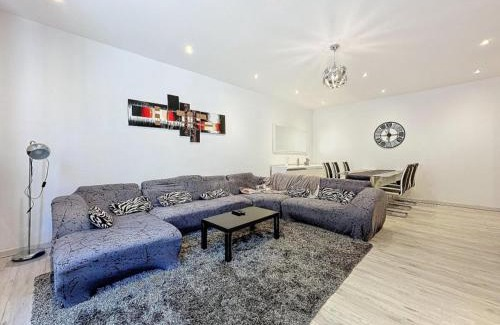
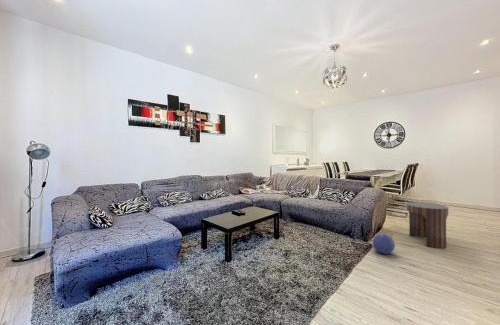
+ ball (383, 243)
+ side table (426, 223)
